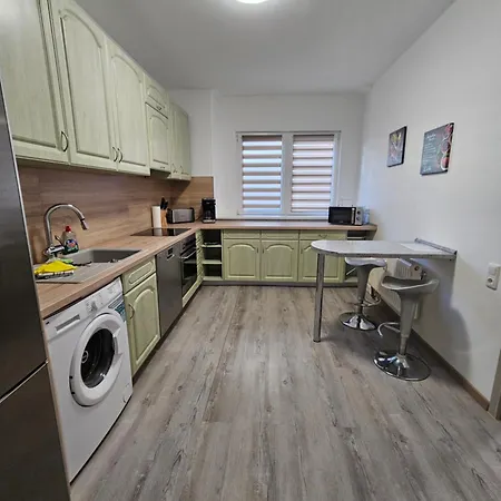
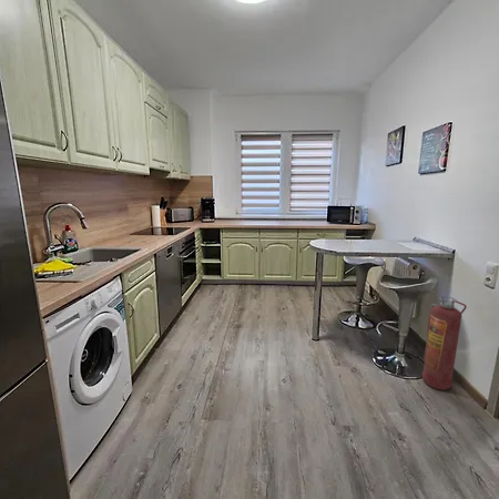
+ fire extinguisher (441, 340)
